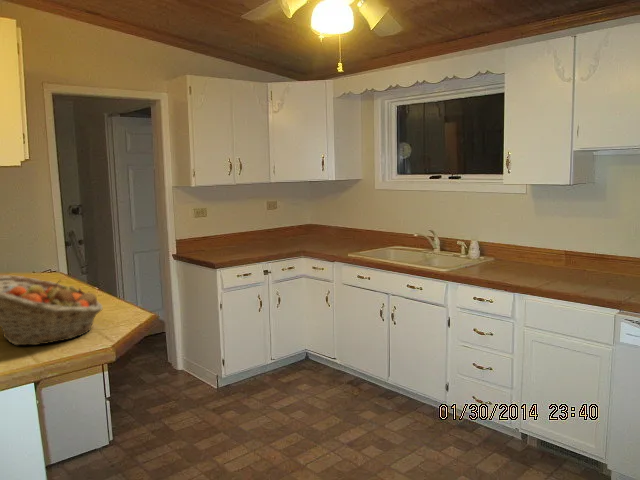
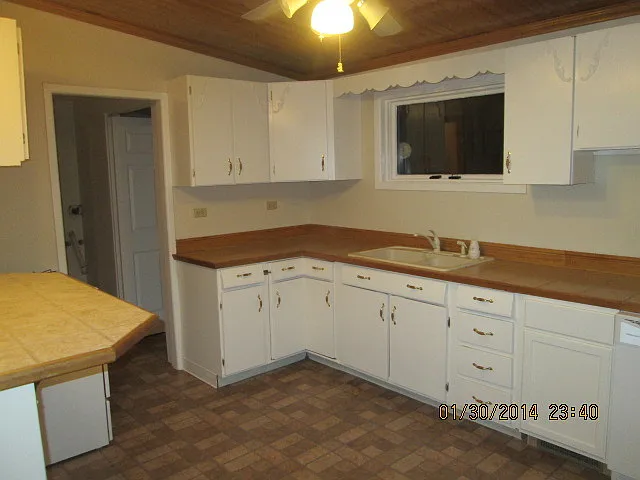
- fruit basket (41, 303)
